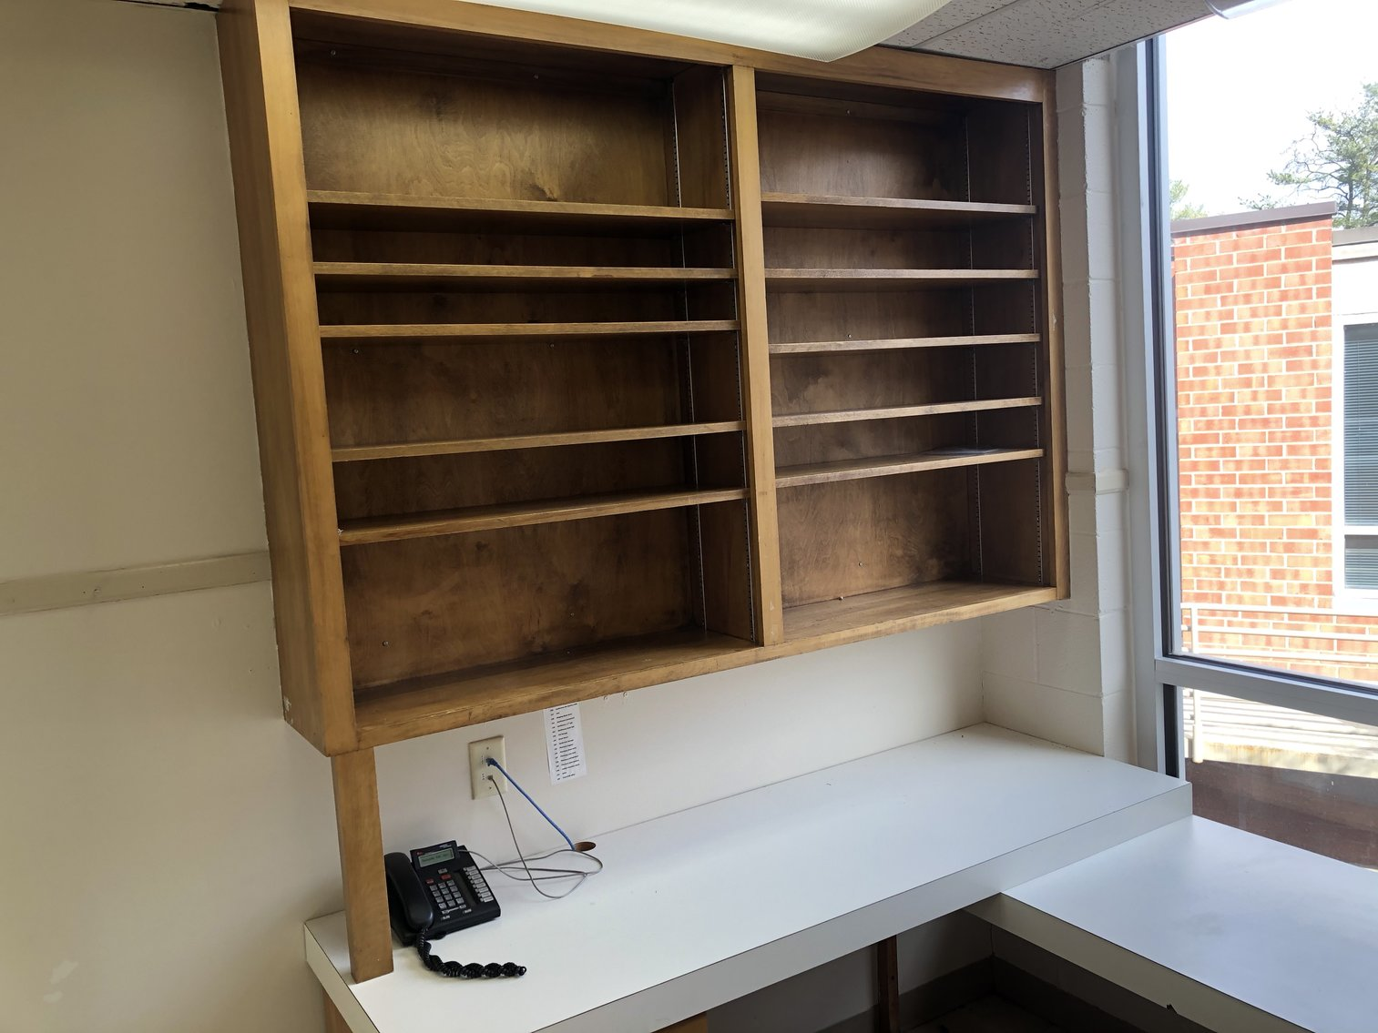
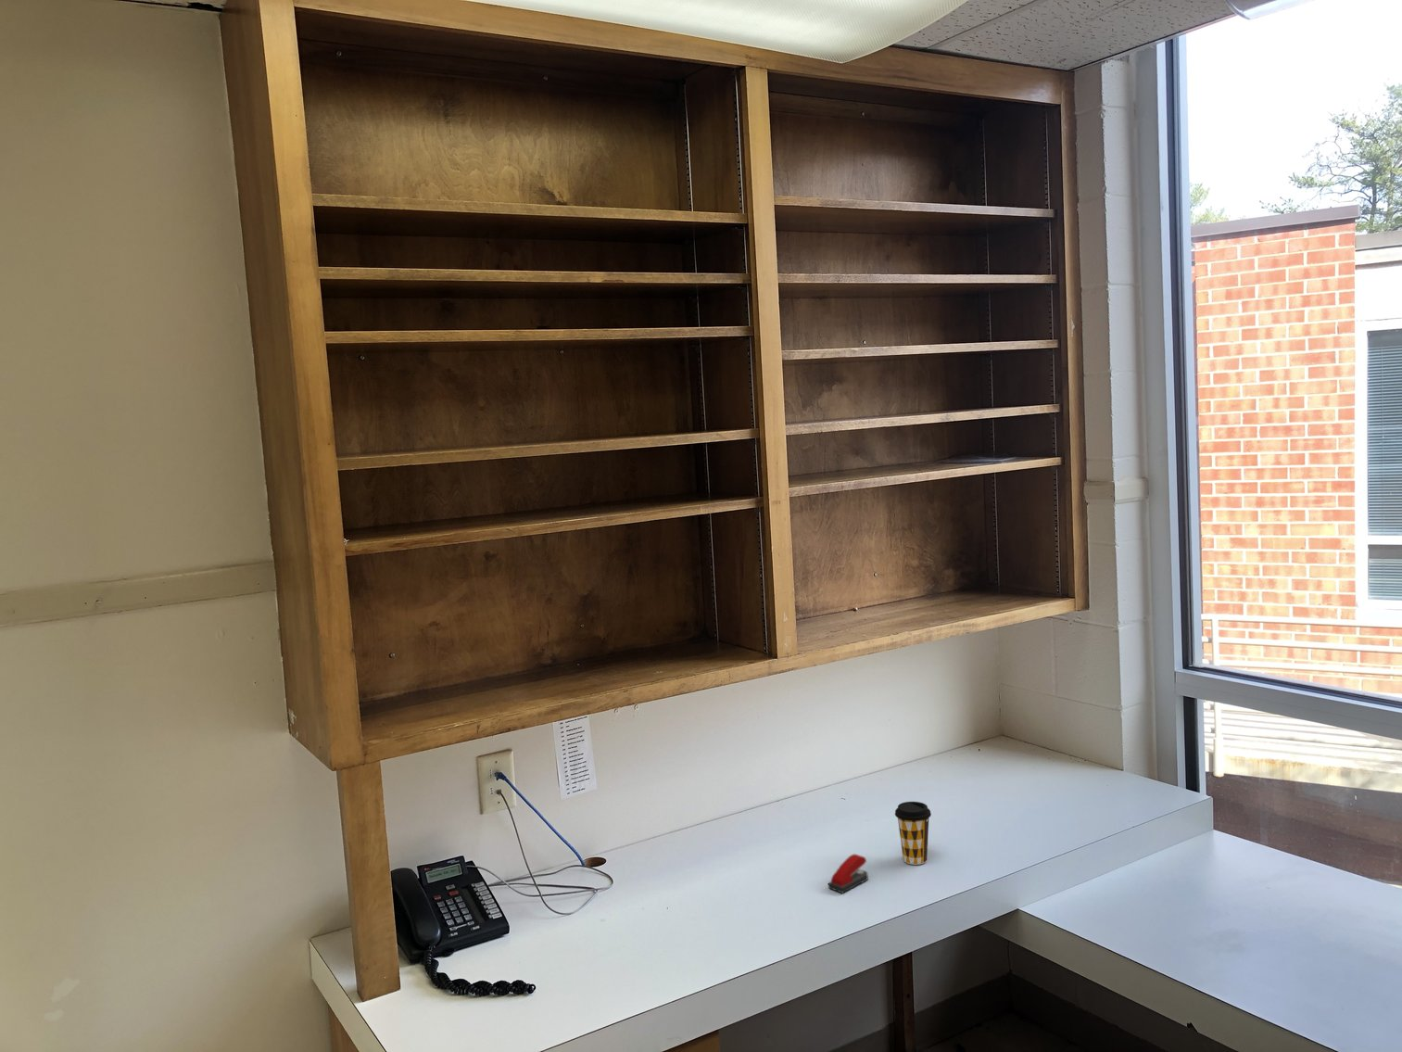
+ stapler (848, 871)
+ coffee cup (914, 833)
